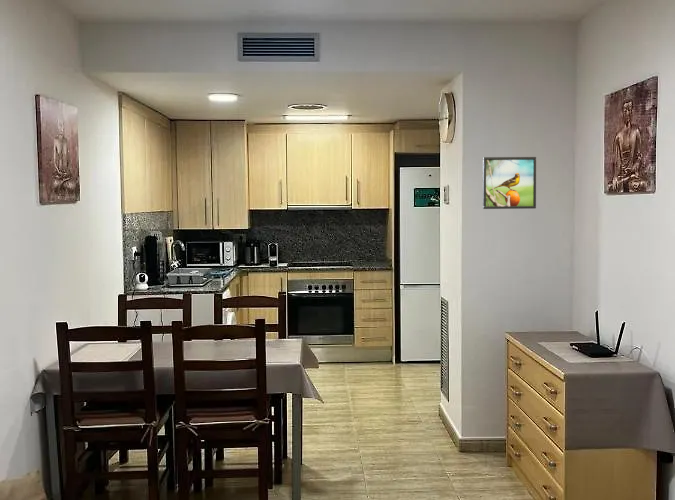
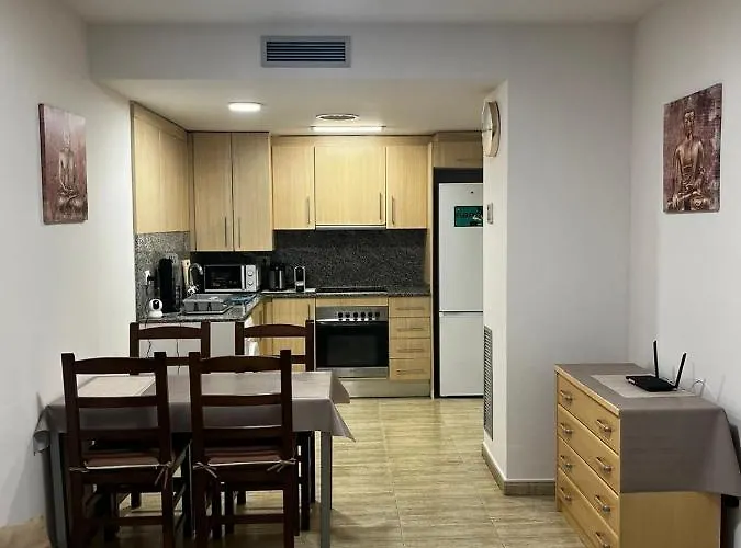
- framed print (509, 182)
